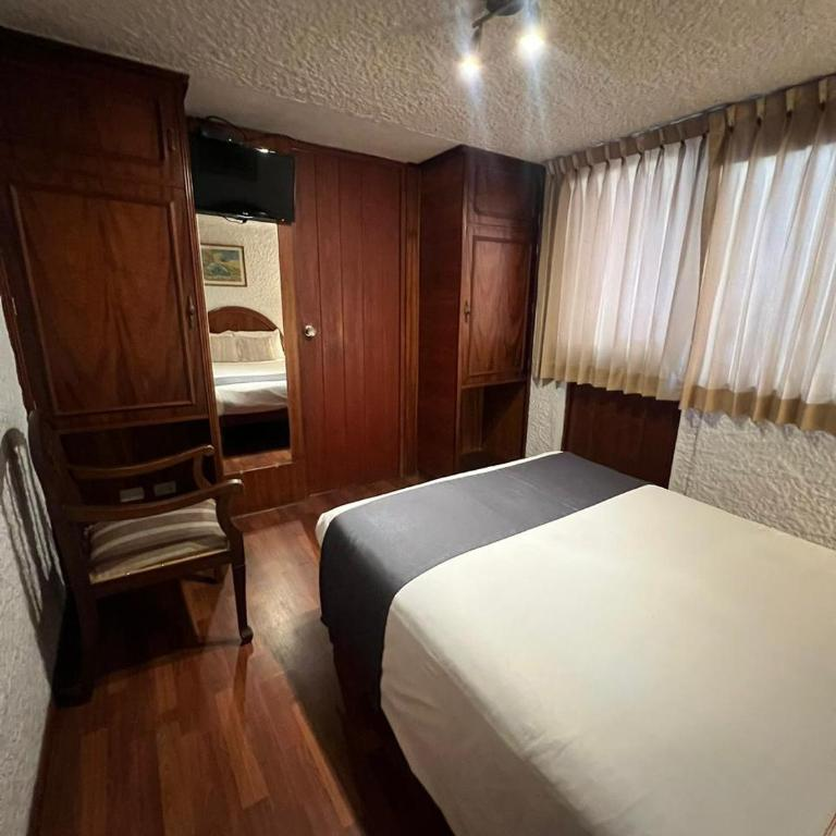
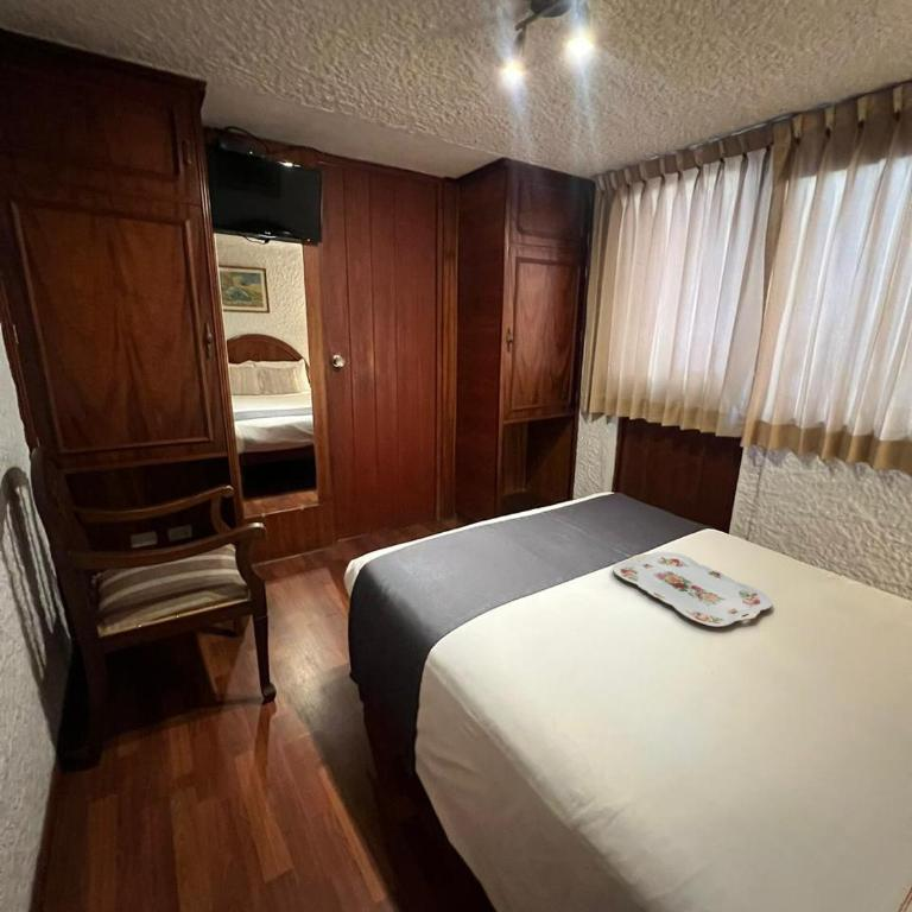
+ serving tray (686, 584)
